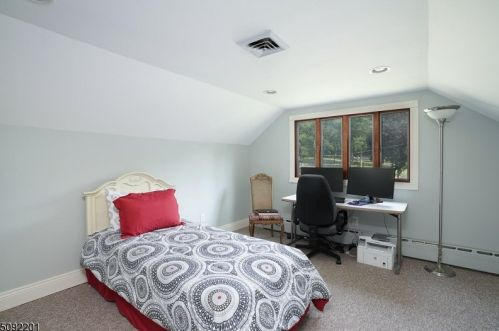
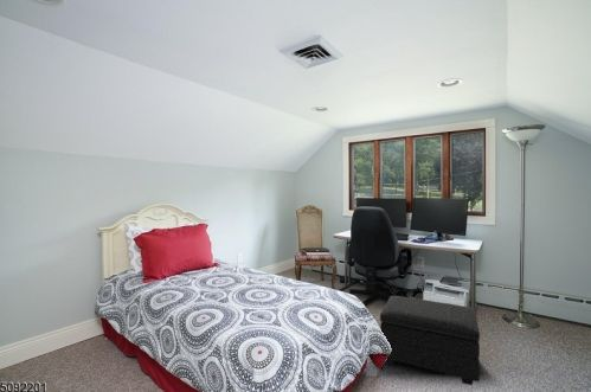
+ footstool (428, 334)
